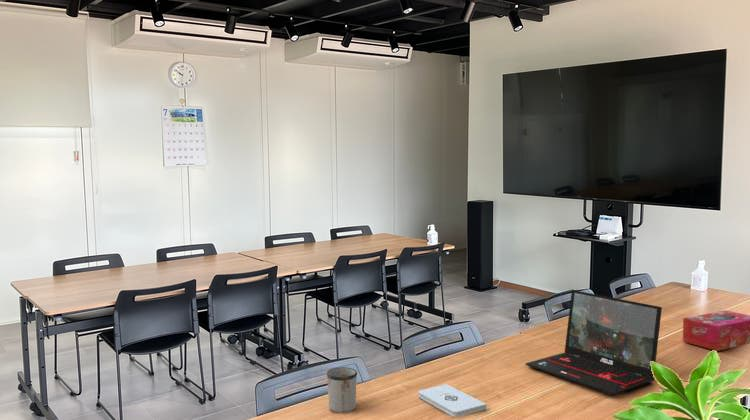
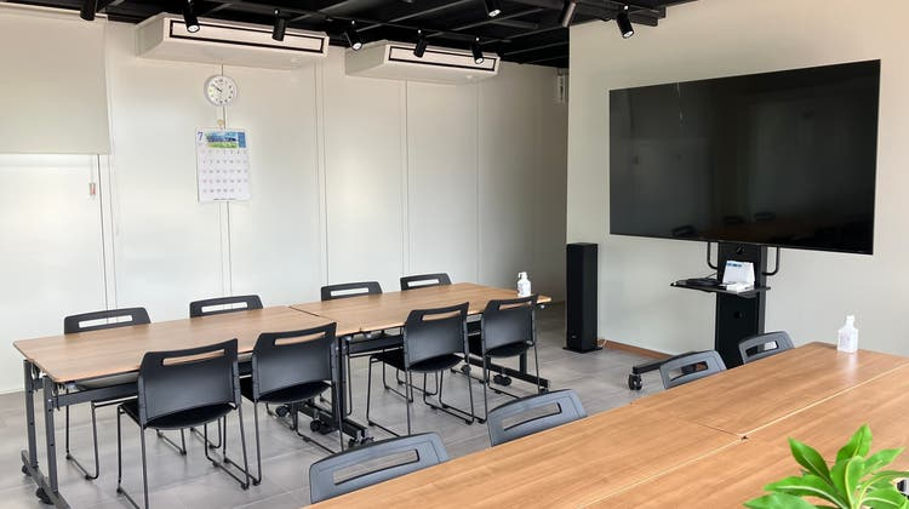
- tissue box (721, 329)
- laptop (591, 338)
- mug (342, 388)
- notepad (450, 399)
